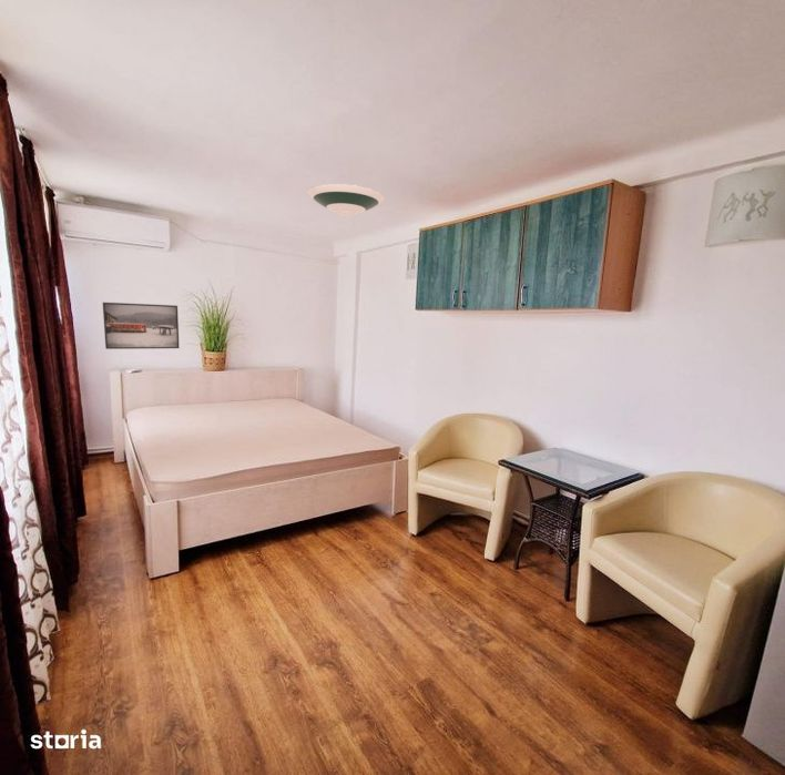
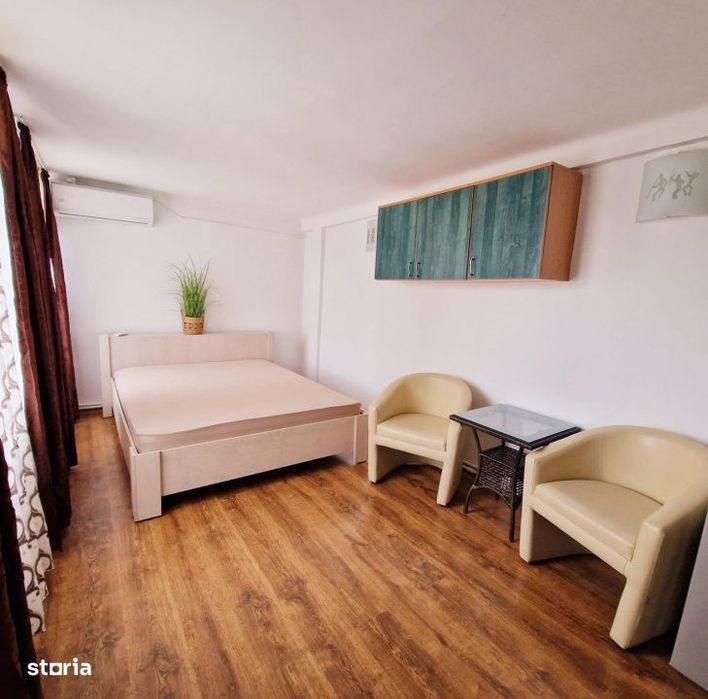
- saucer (346, 204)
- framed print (142, 326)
